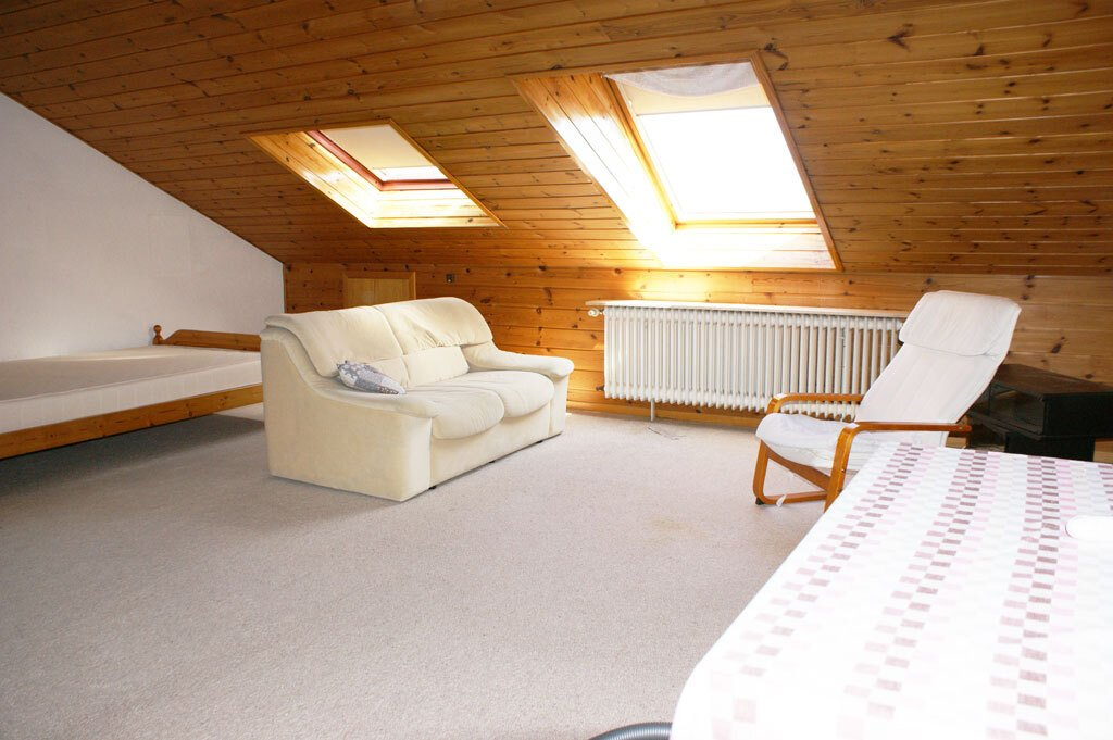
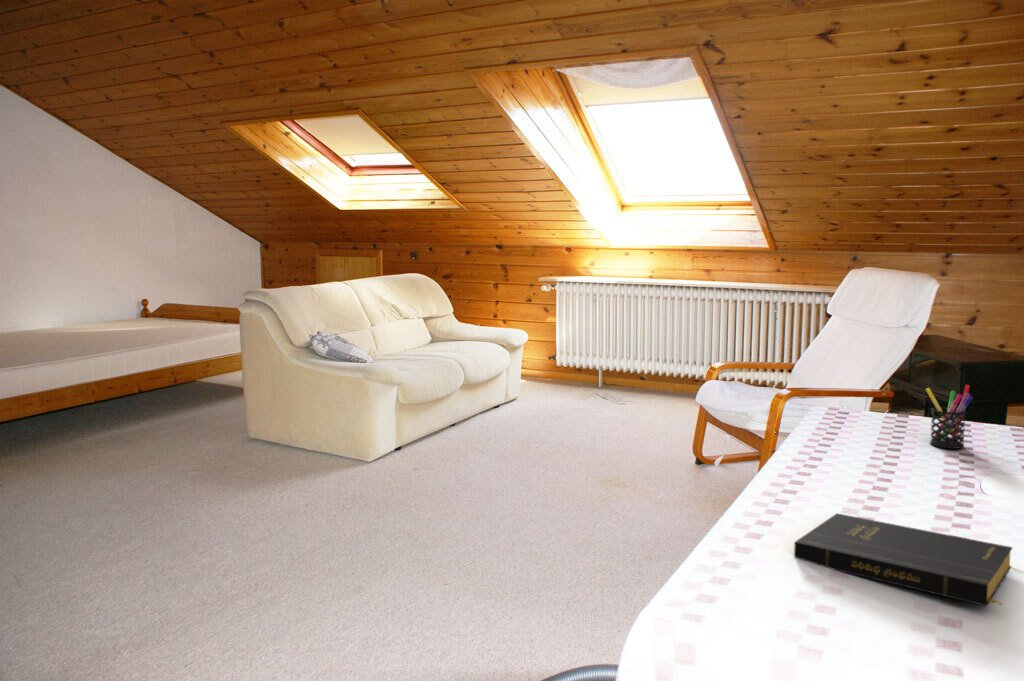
+ pen holder (950, 414)
+ book (907, 555)
